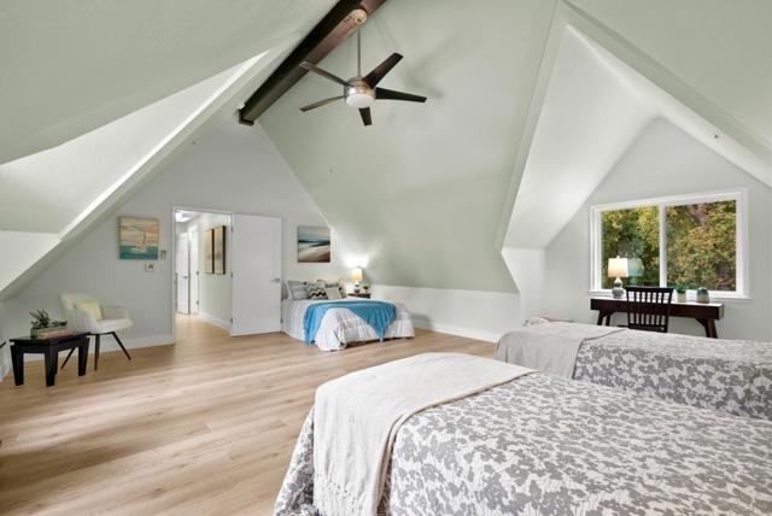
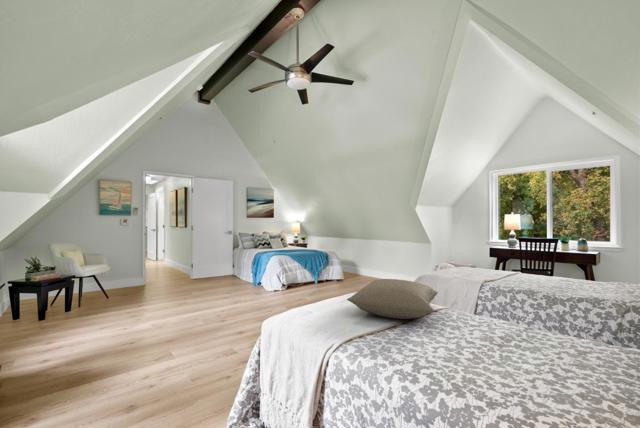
+ pillow (395, 296)
